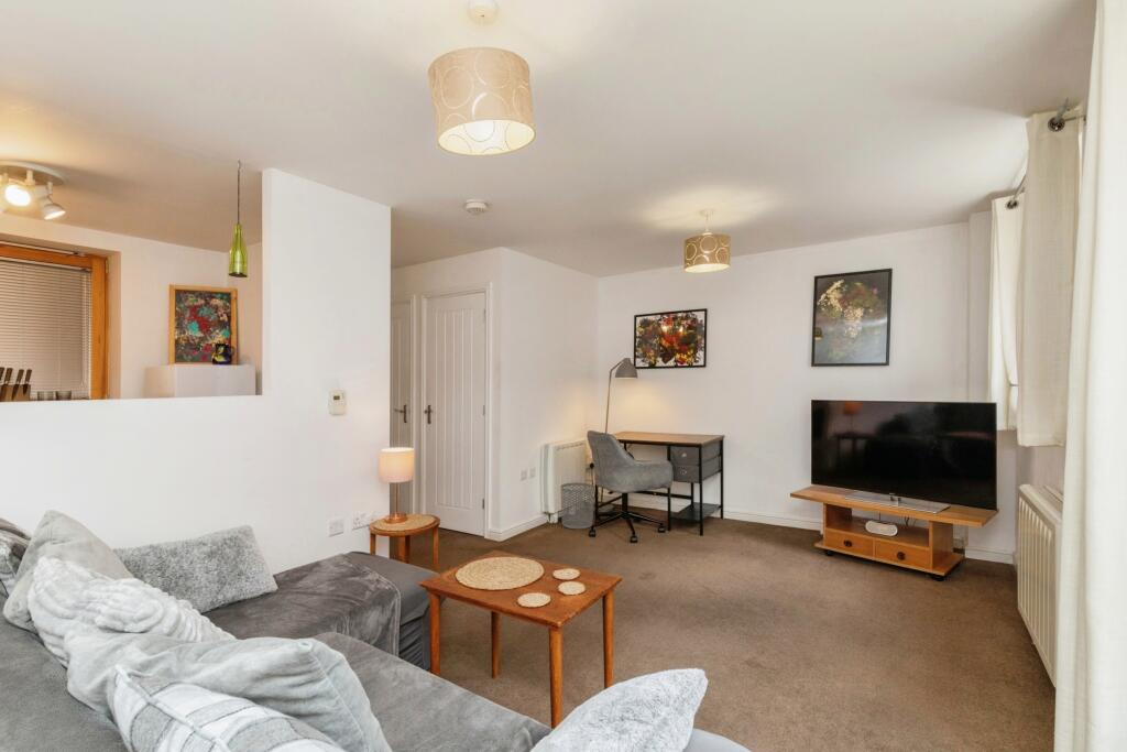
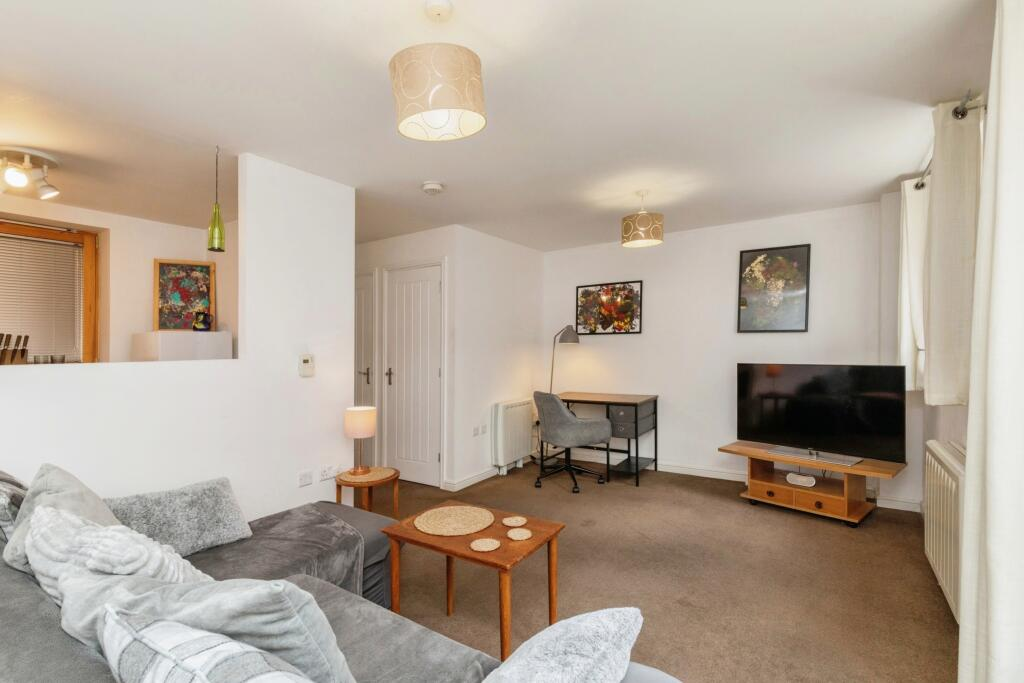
- waste bin (577, 505)
